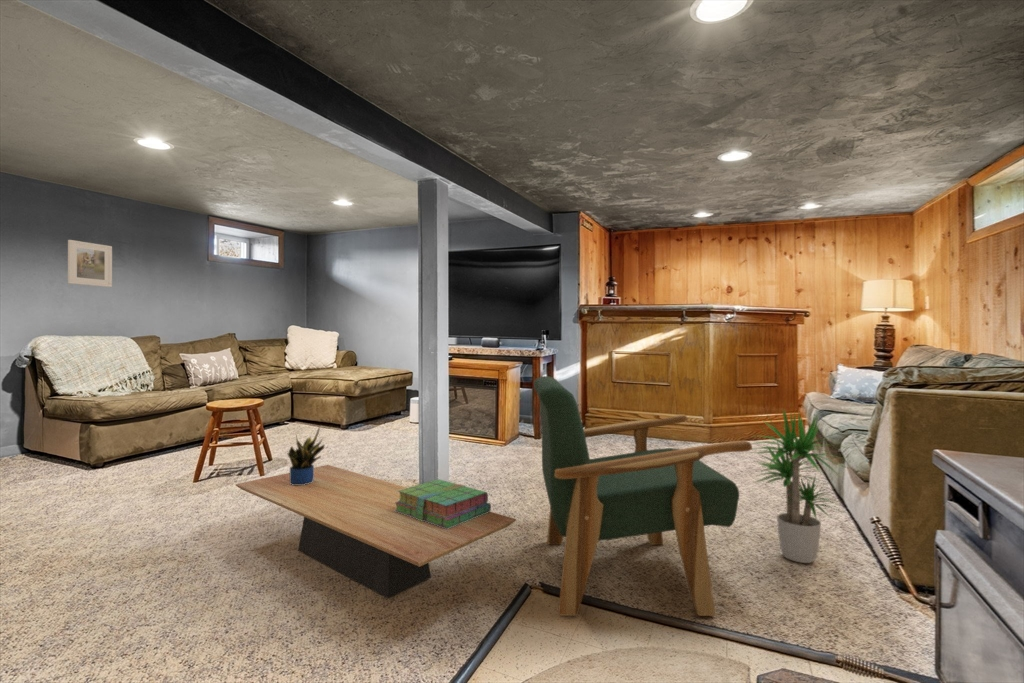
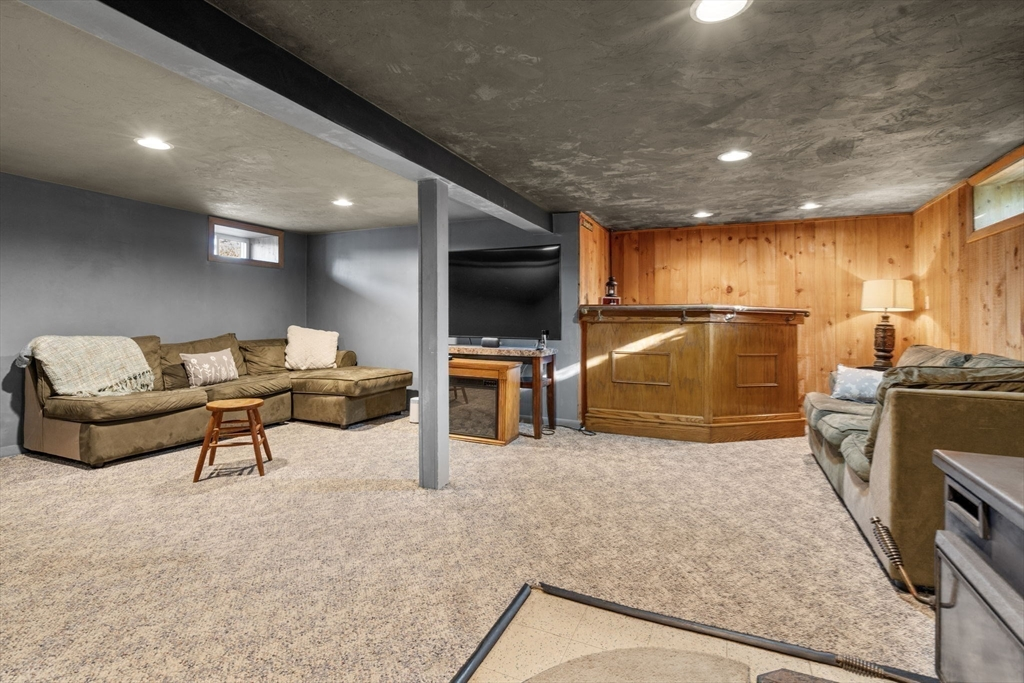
- potted plant (309, 452)
- coffee table (360, 531)
- armchair (624, 476)
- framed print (90, 264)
- stack of books (442, 500)
- potted plant (792, 483)
